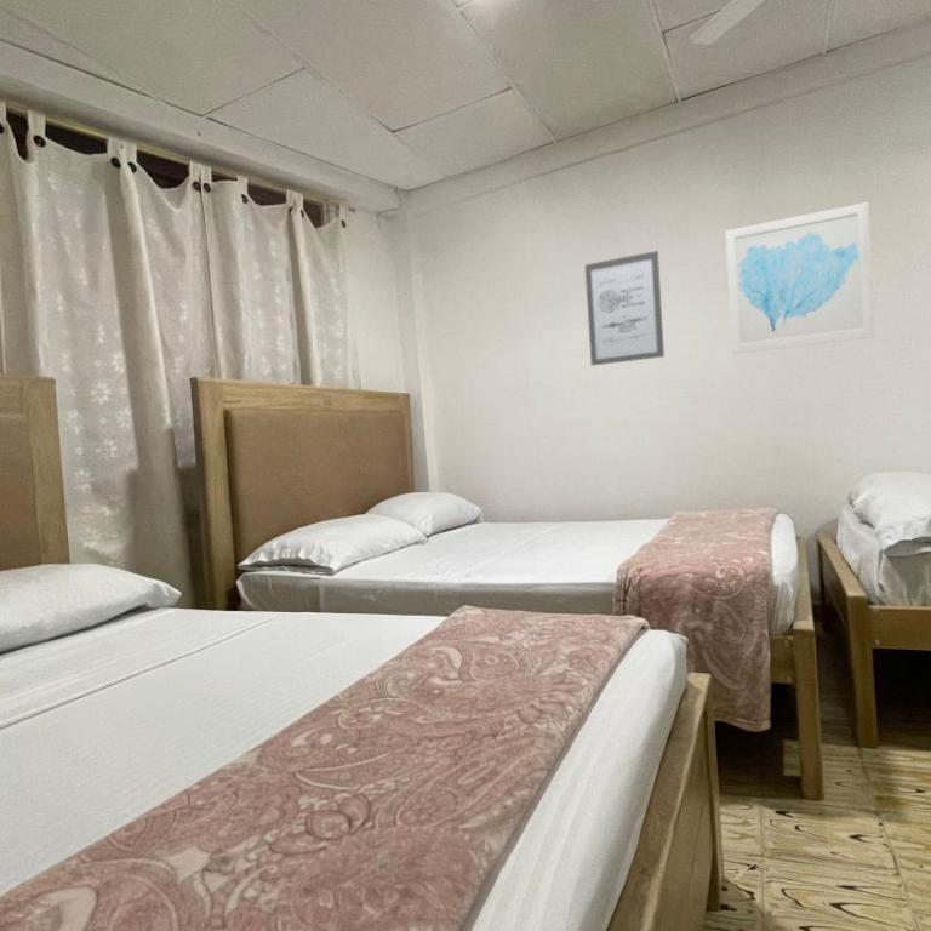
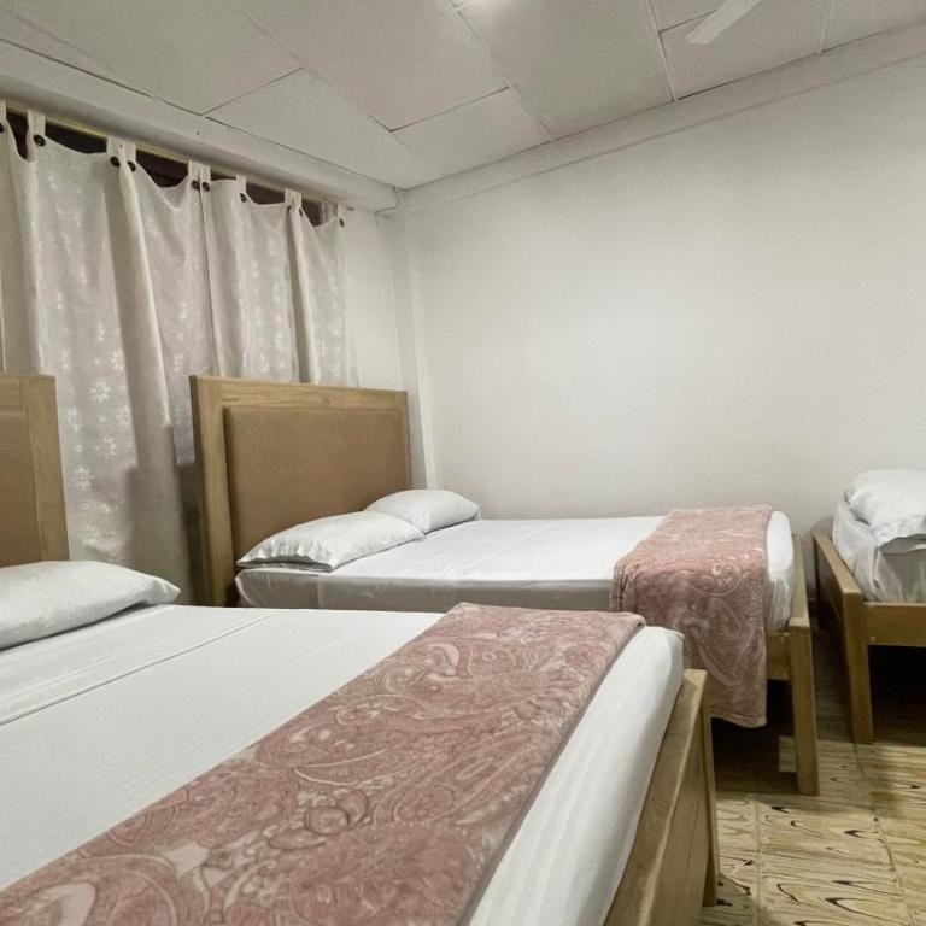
- wall art (623, 309)
- wall art (796, 281)
